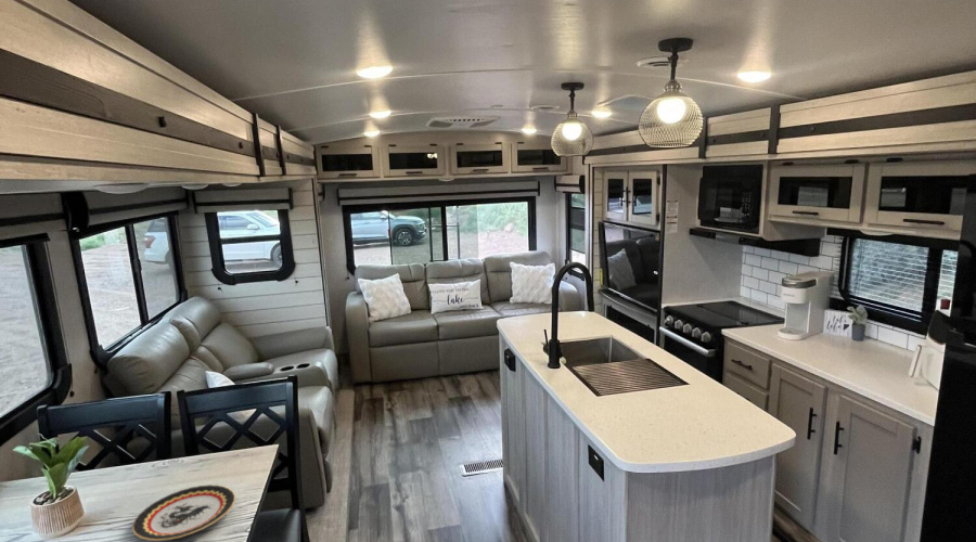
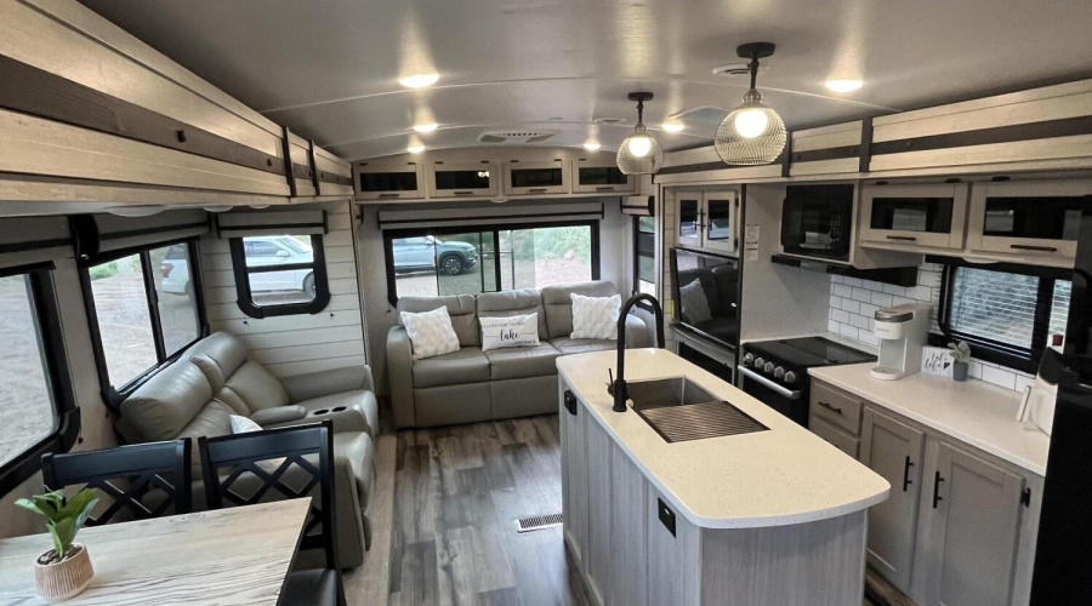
- plate (185, 513)
